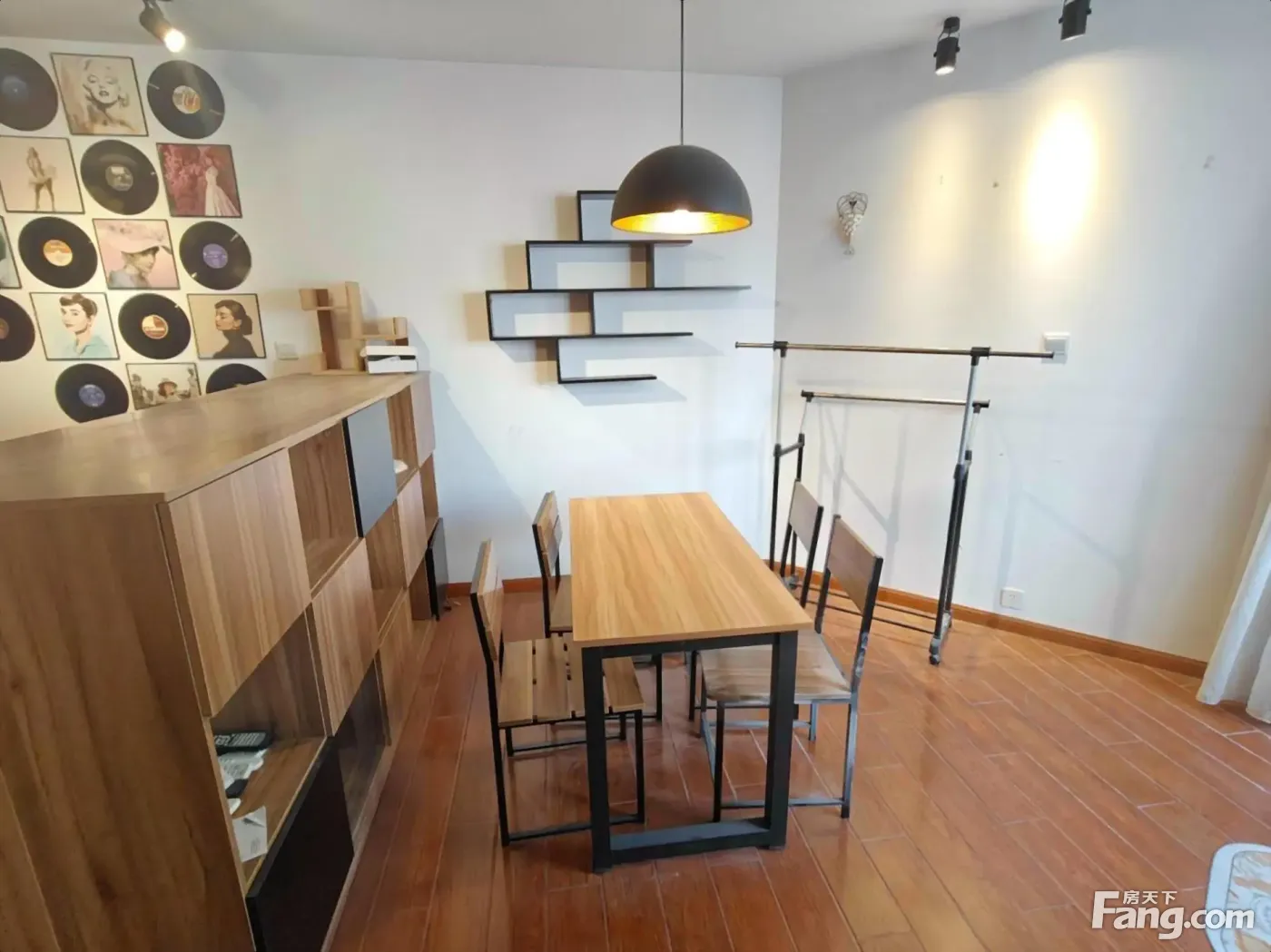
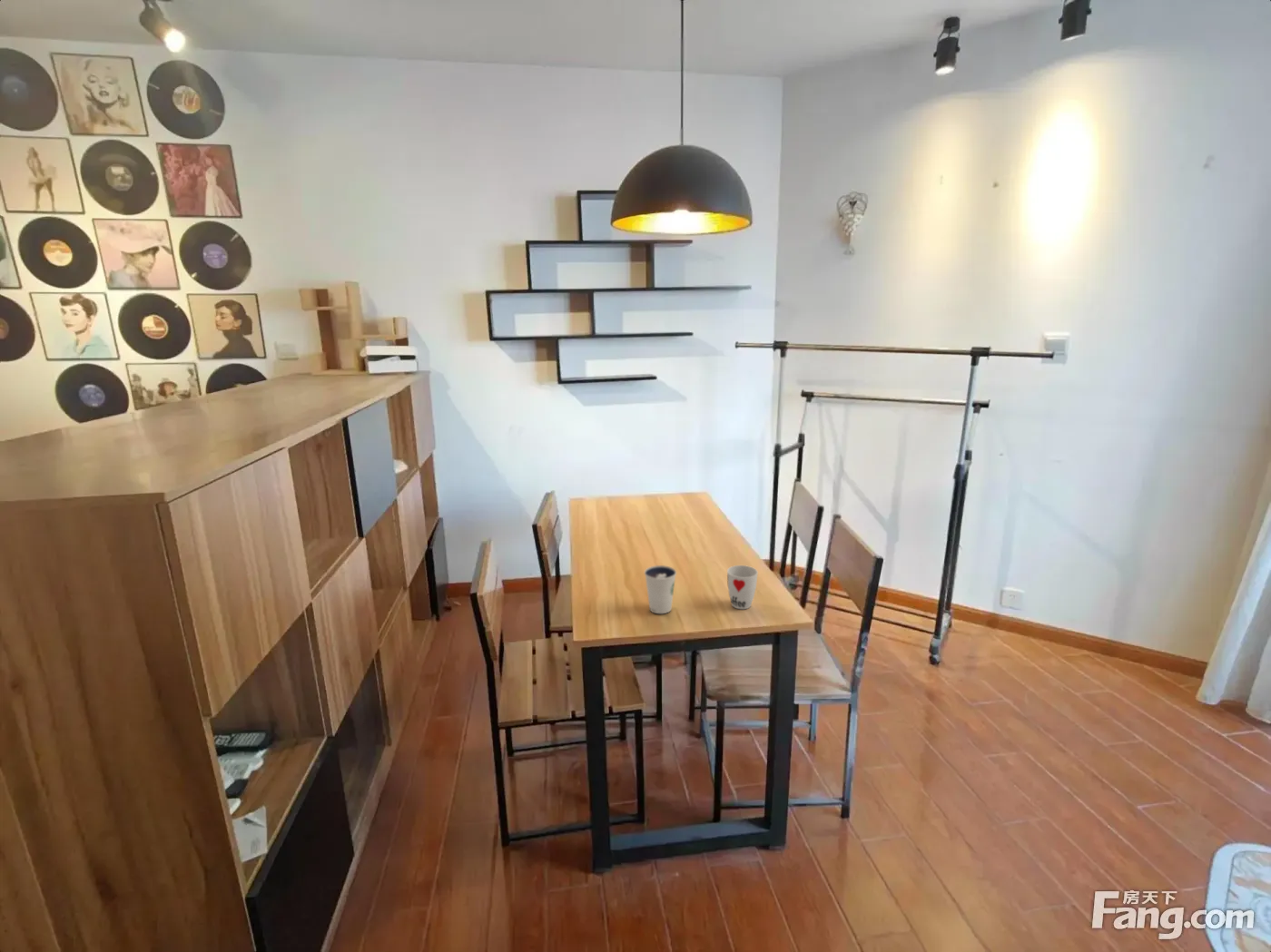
+ cup (742, 588)
+ dixie cup (660, 590)
